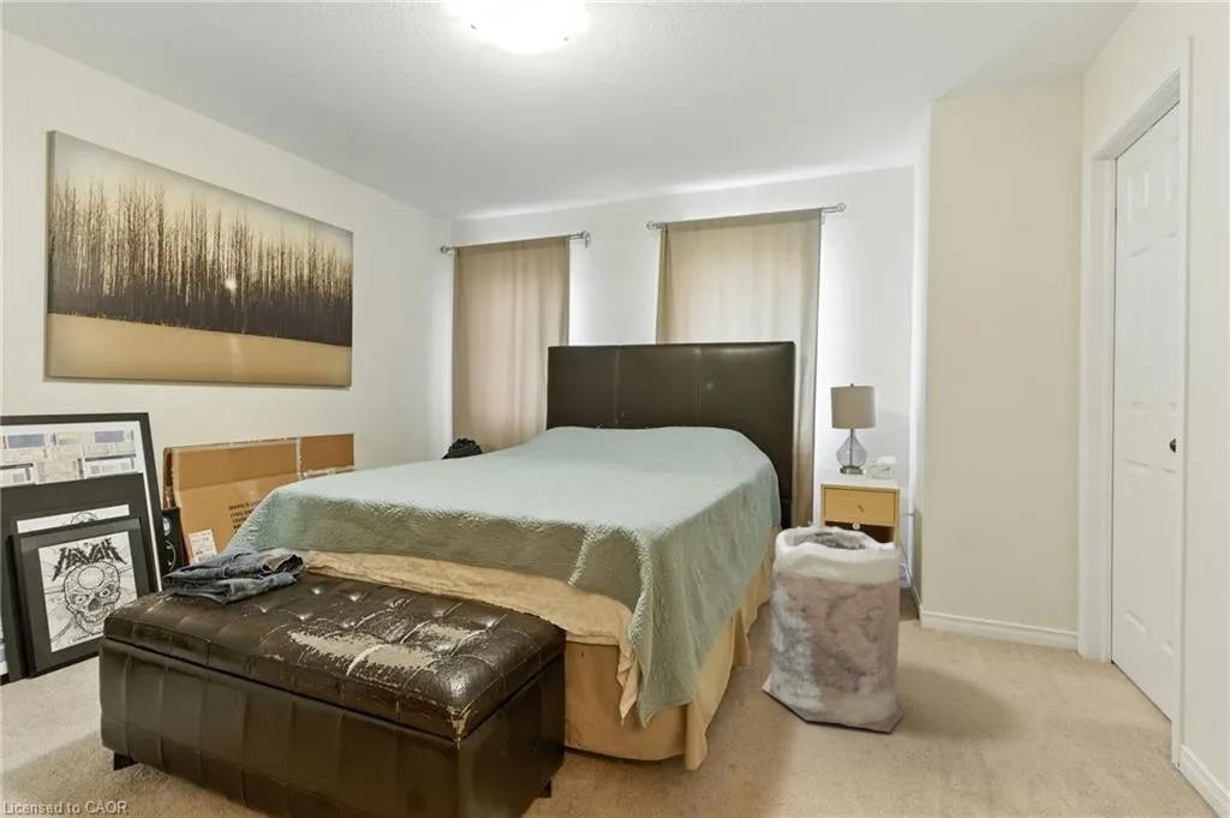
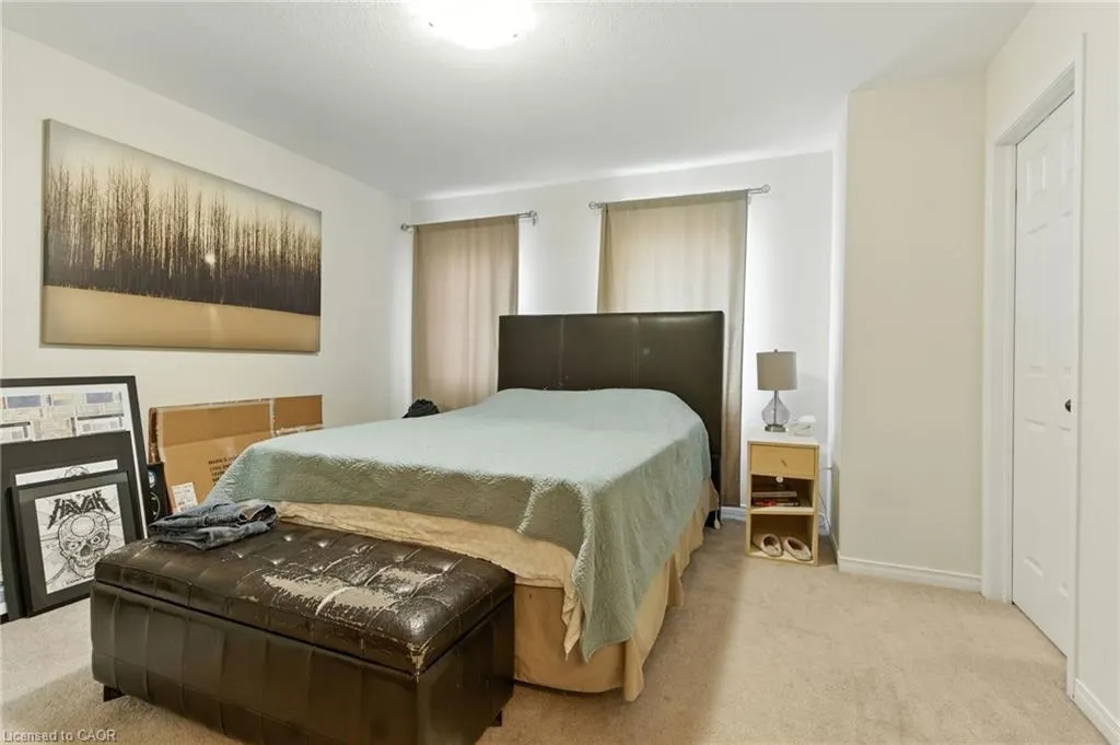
- bag (837, 614)
